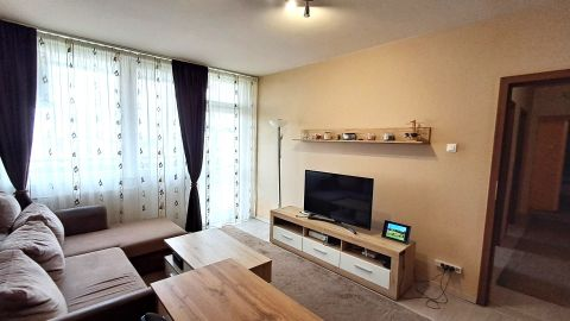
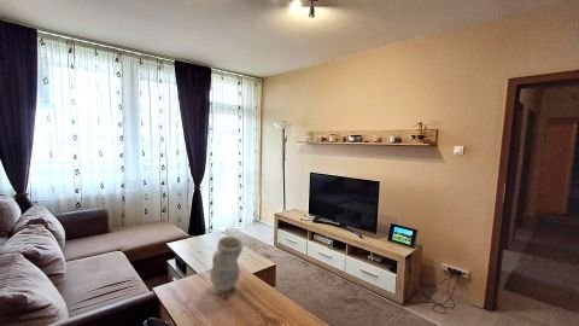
+ vase (226, 264)
